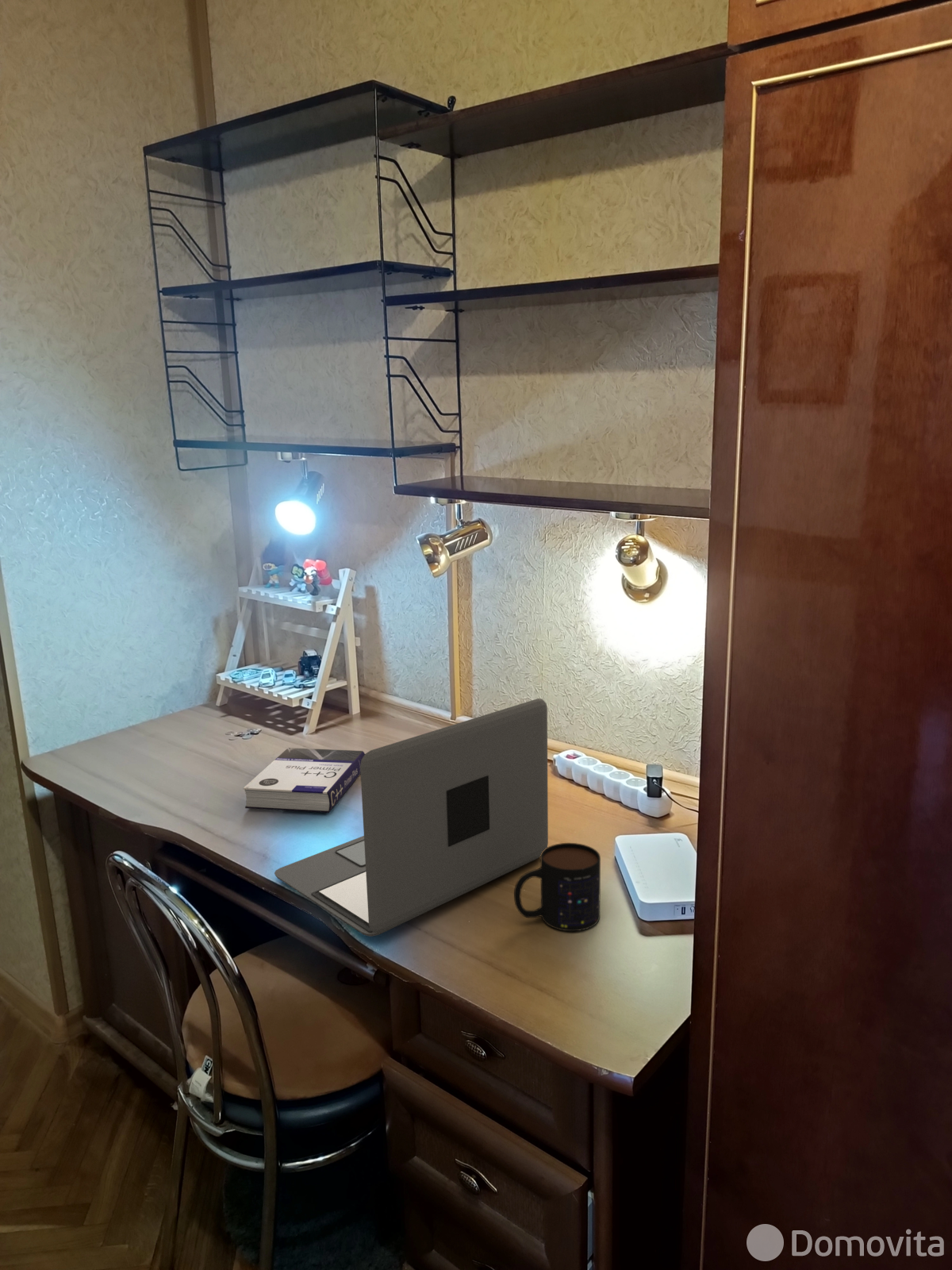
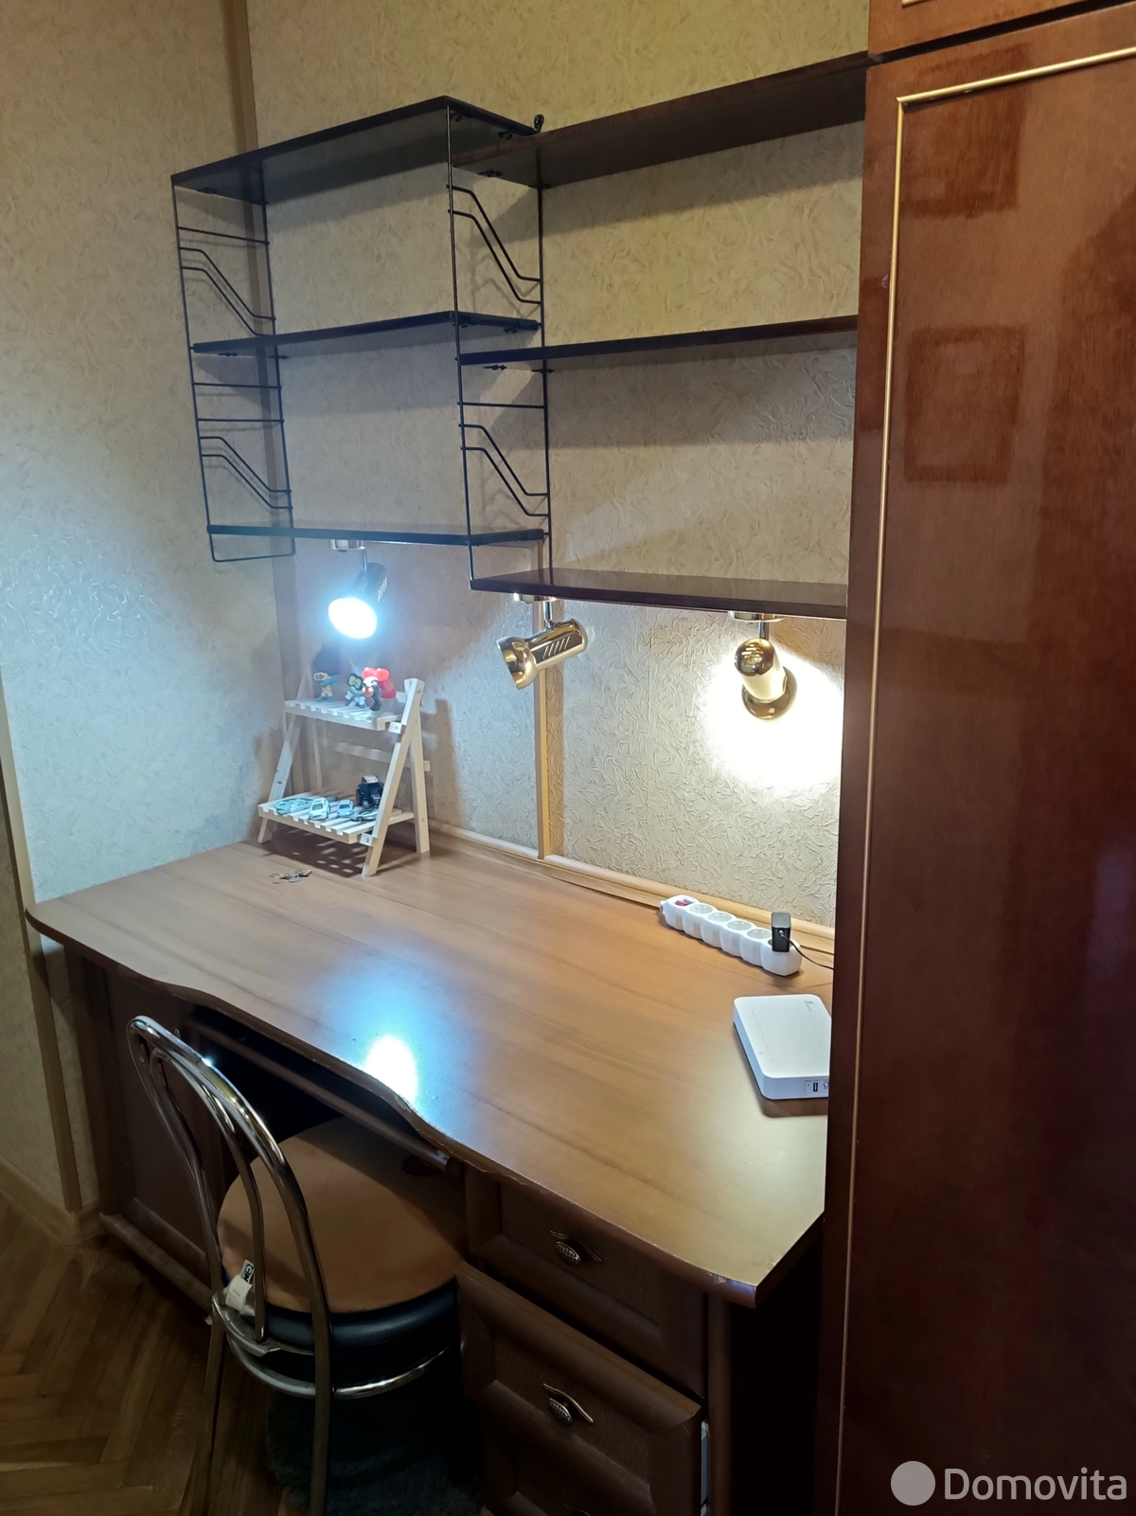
- mug (556, 888)
- laptop (409, 788)
- book (308, 778)
